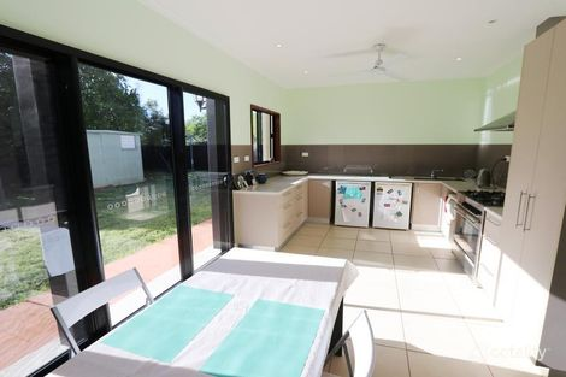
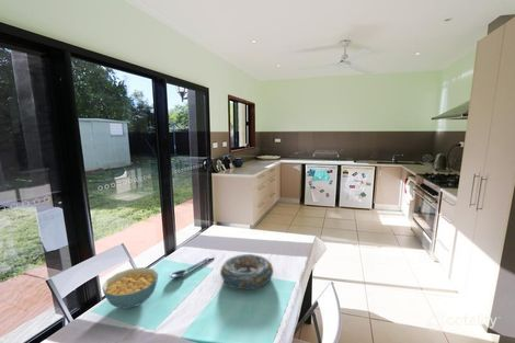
+ cereal bowl (131, 290)
+ spoon (194, 266)
+ decorative bowl (248, 272)
